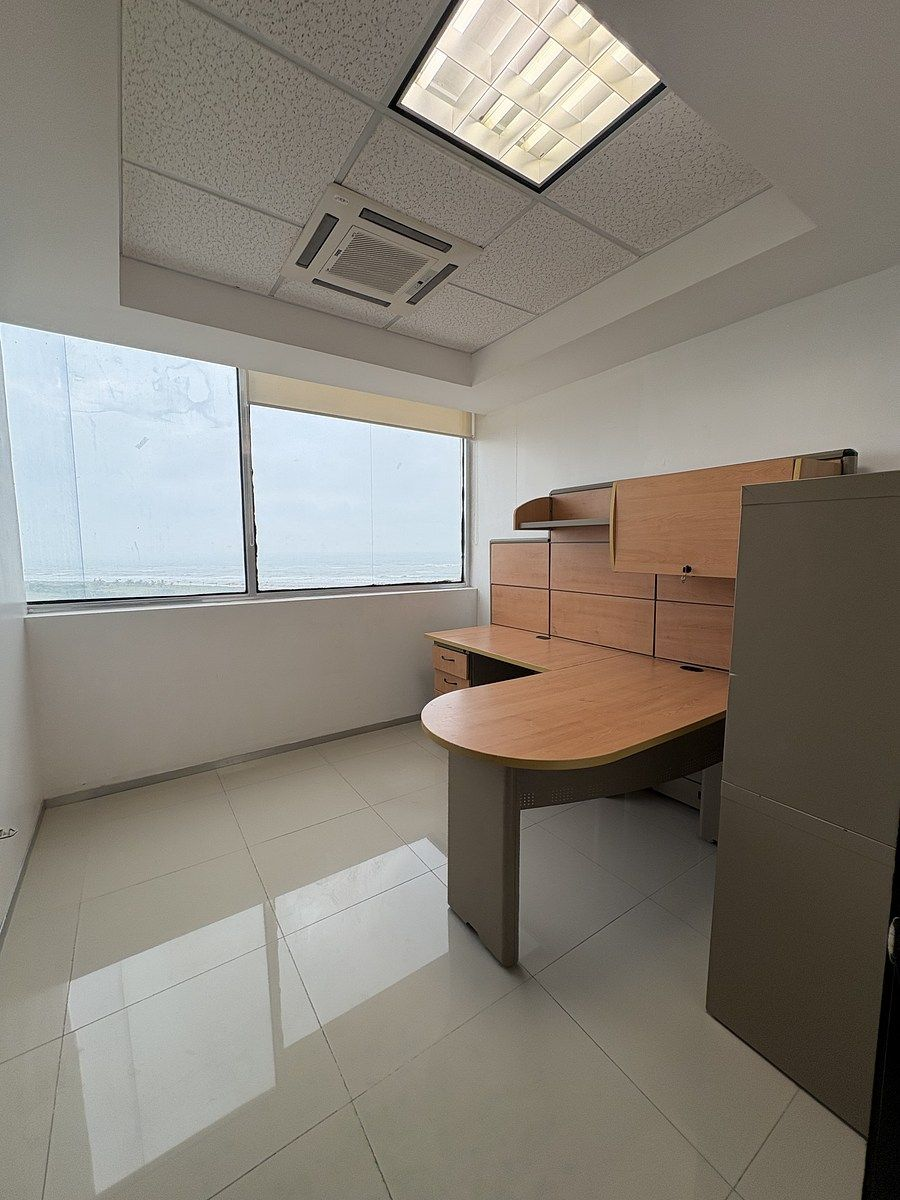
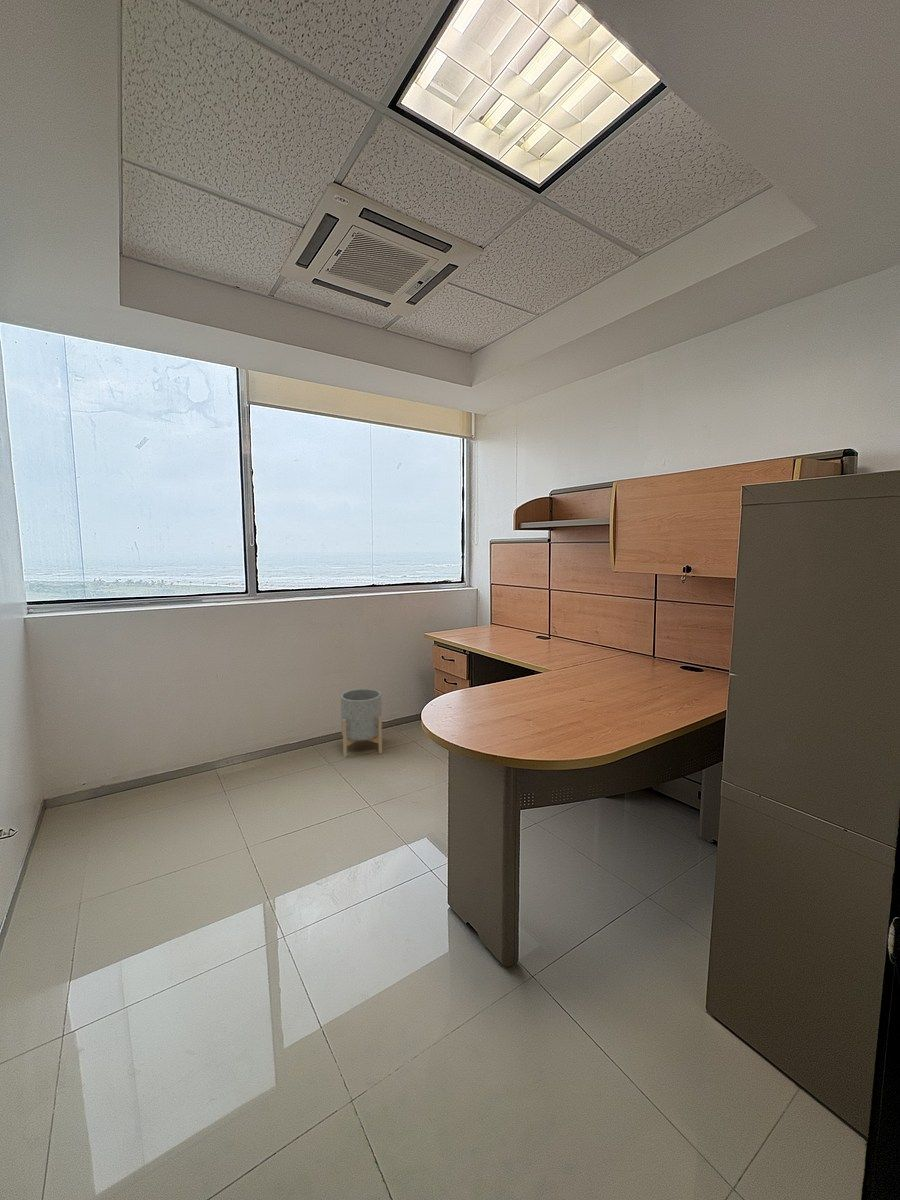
+ planter (361, 721)
